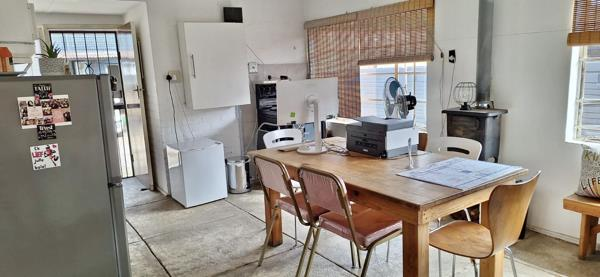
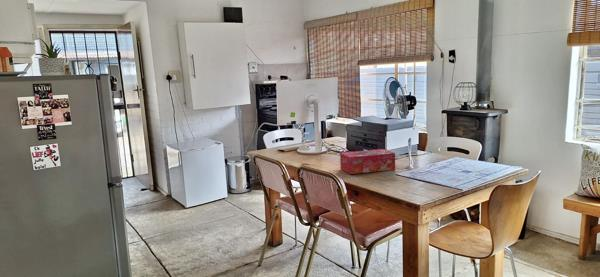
+ tissue box (367, 161)
